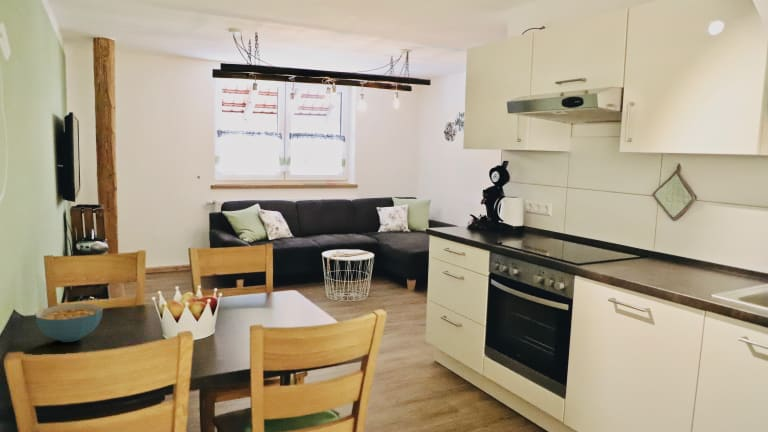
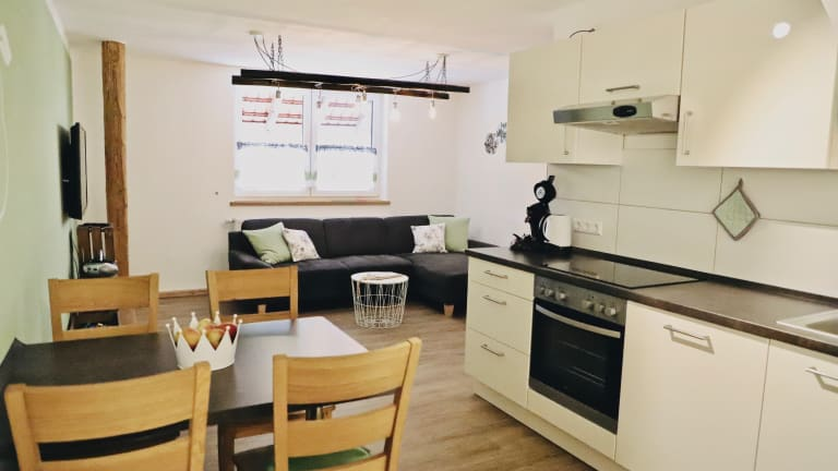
- cereal bowl (70, 325)
